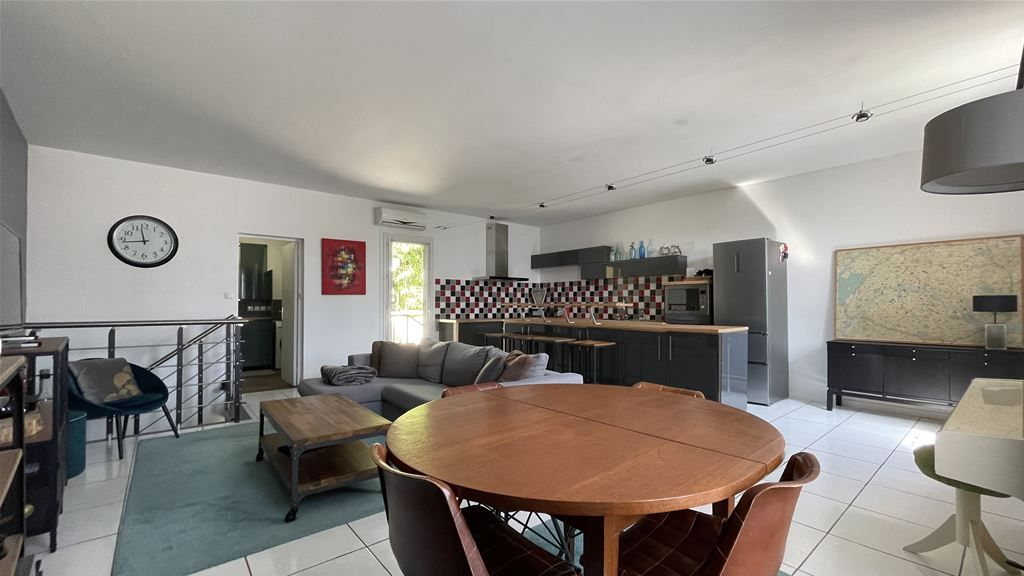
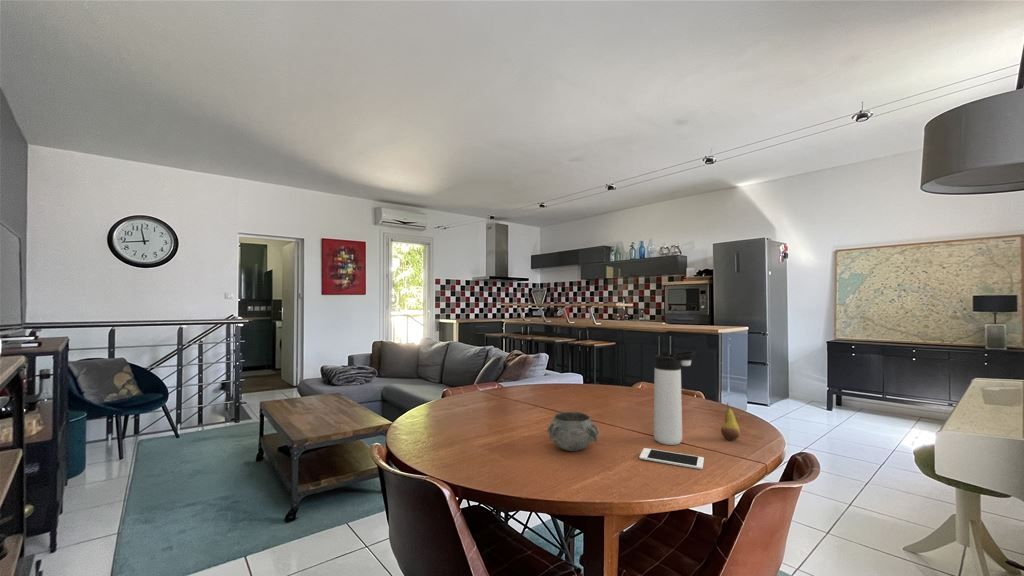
+ decorative bowl (571, 433)
+ fruit (730, 420)
+ thermos bottle (674, 396)
+ cell phone (671, 458)
